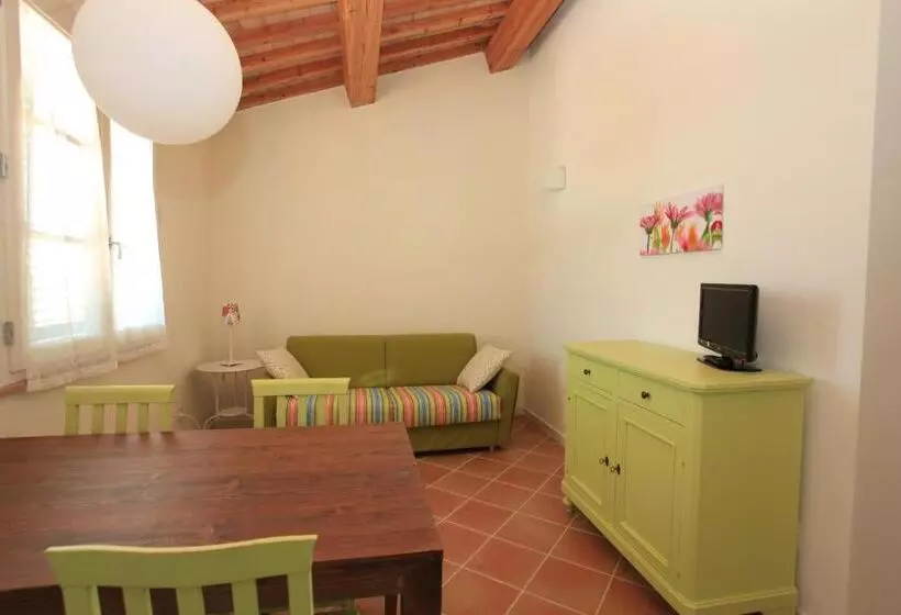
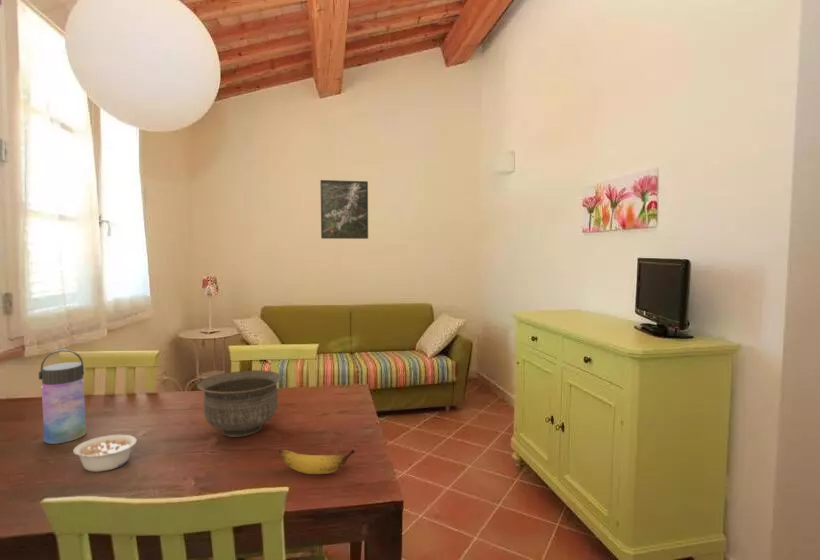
+ legume (107, 452)
+ water bottle (63, 393)
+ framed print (344, 209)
+ bowl (241, 404)
+ banana (316, 460)
